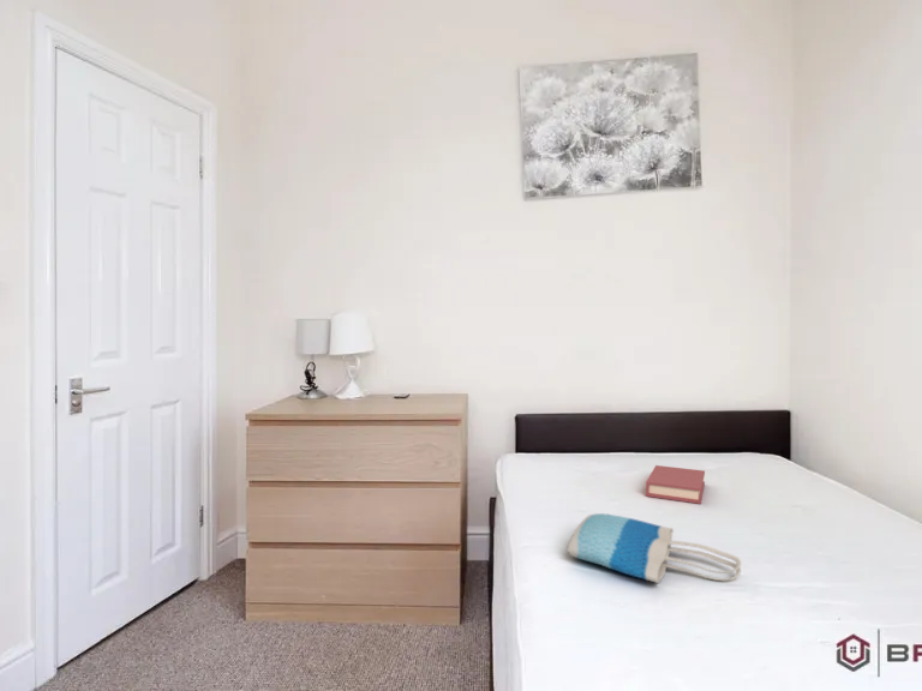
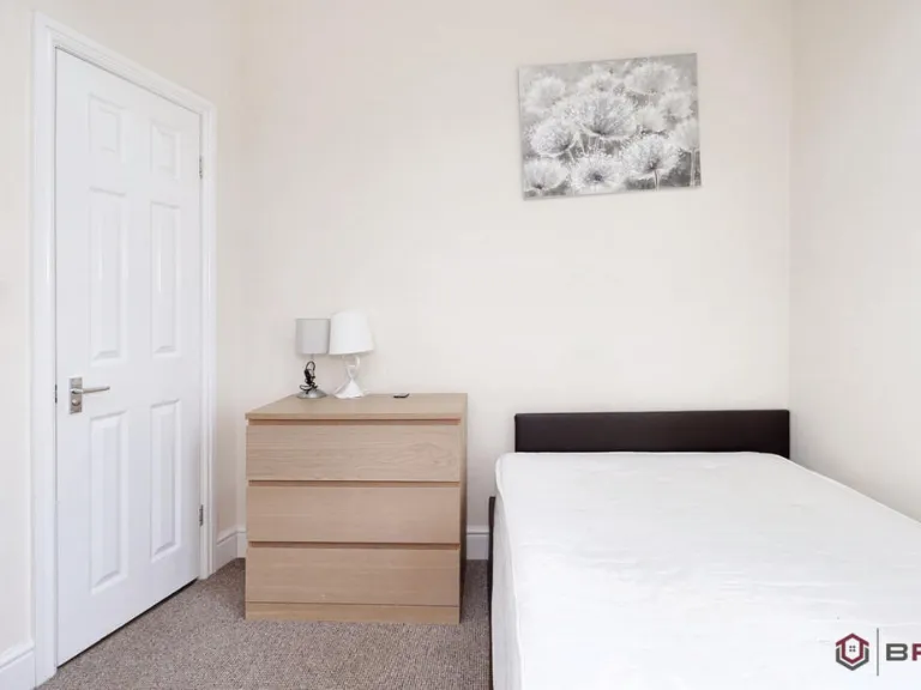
- book (676, 482)
- tote bag (652, 547)
